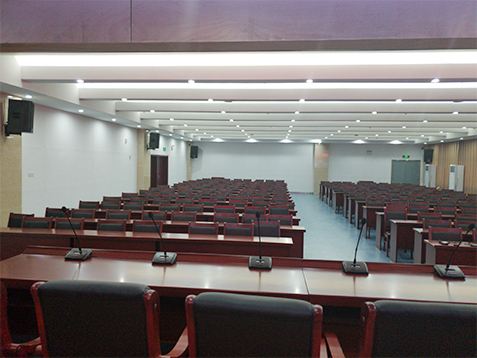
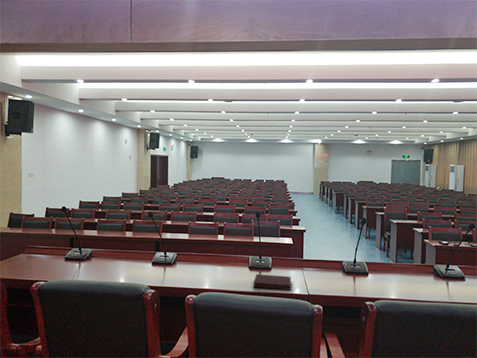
+ notebook (272, 281)
